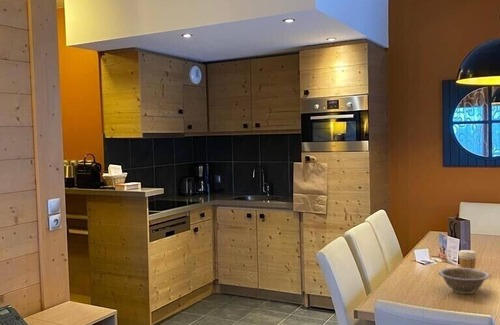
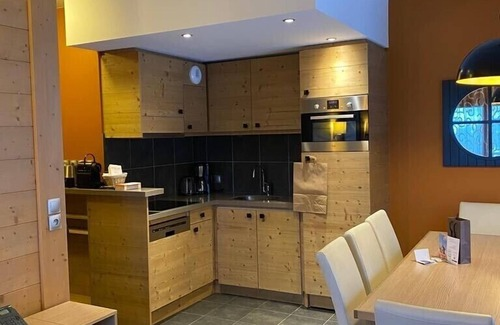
- decorative bowl (463, 282)
- coffee cup (467, 261)
